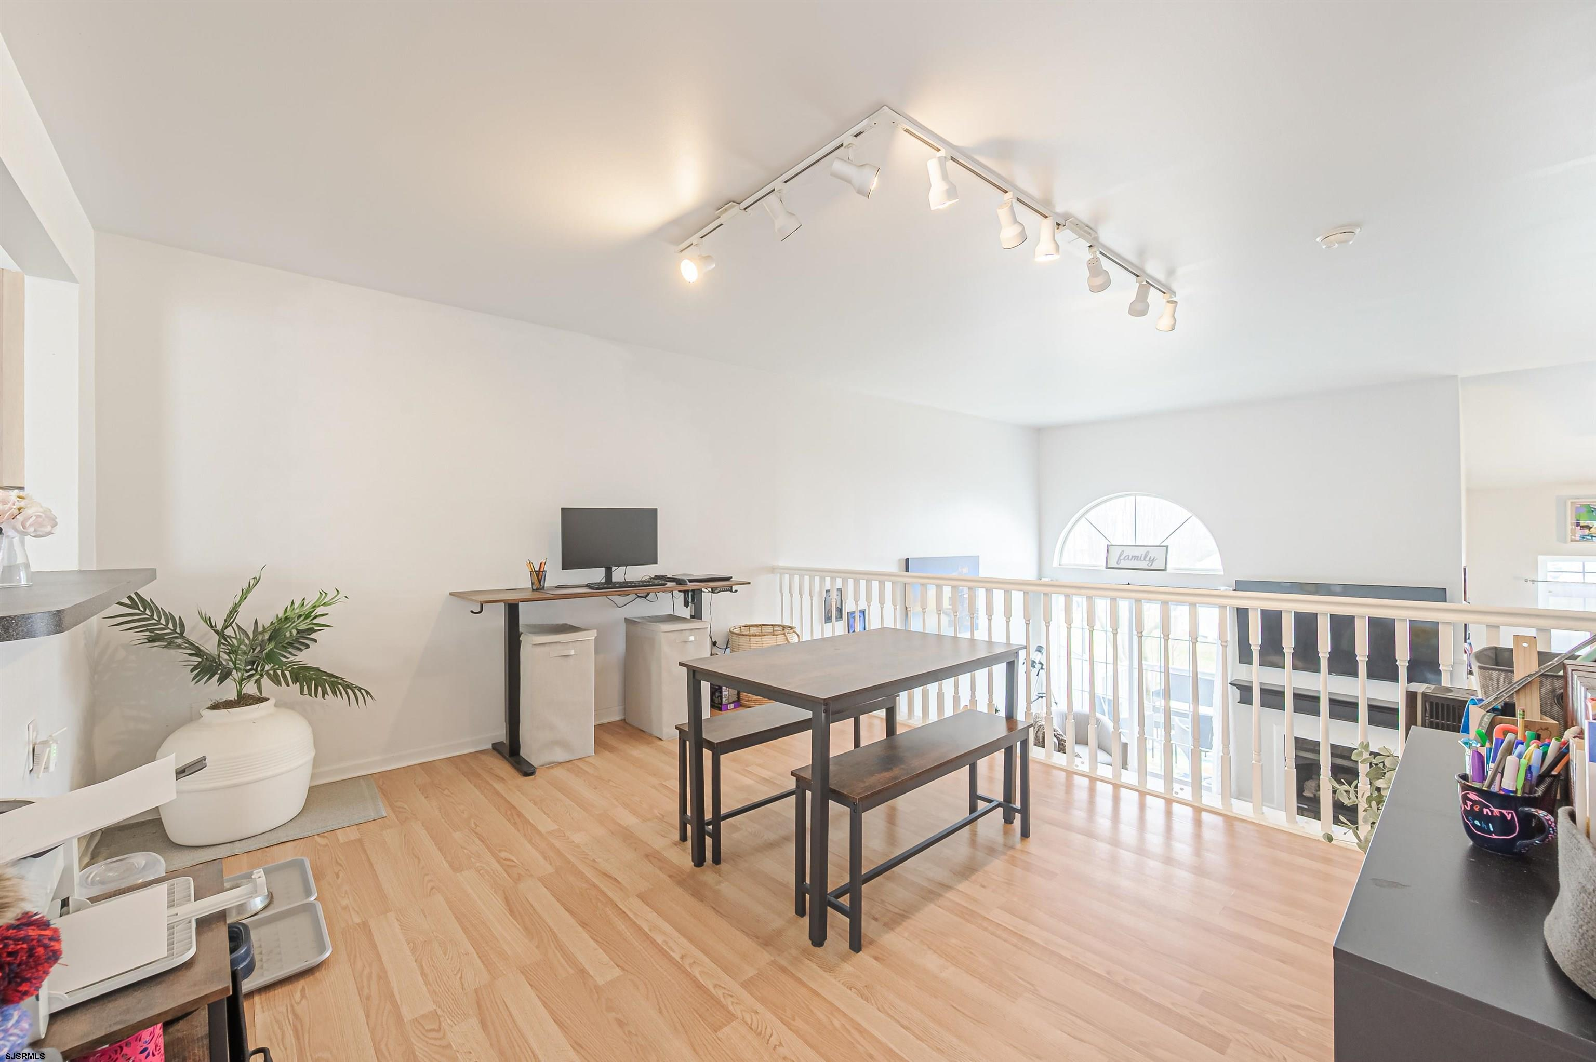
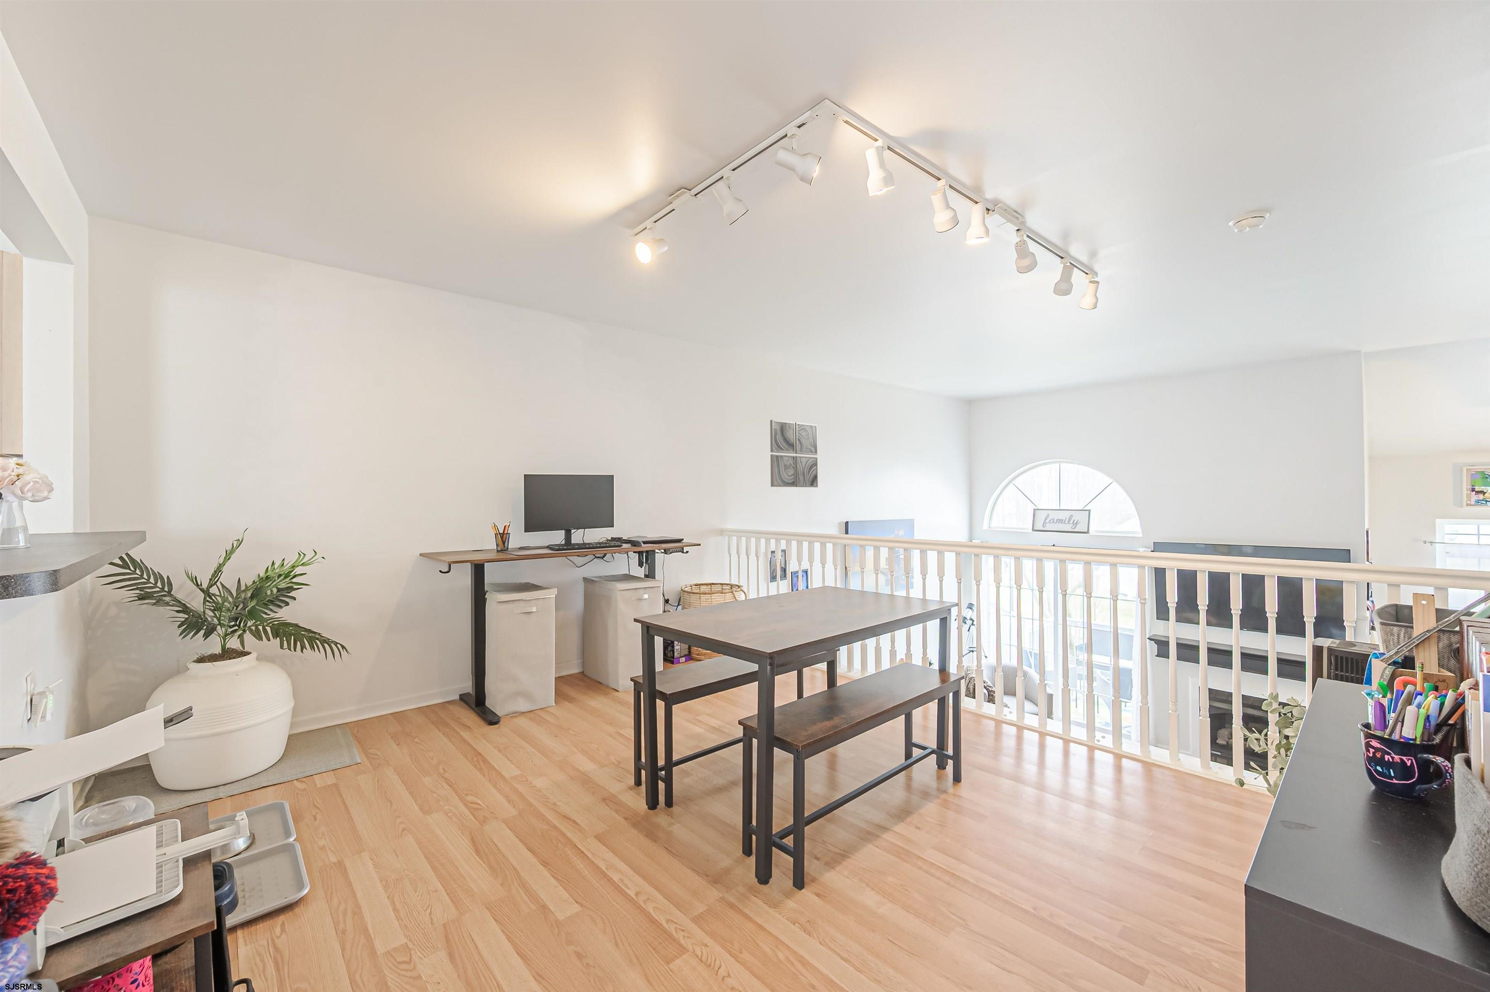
+ wall art (795, 454)
